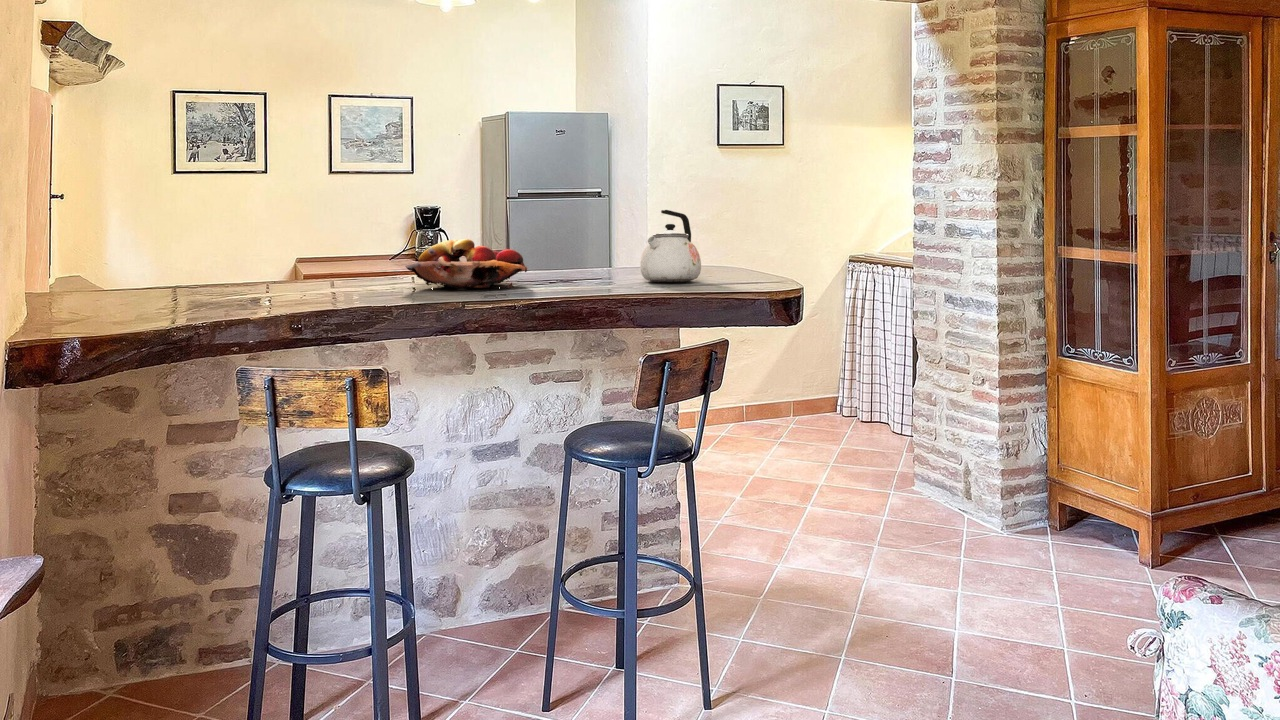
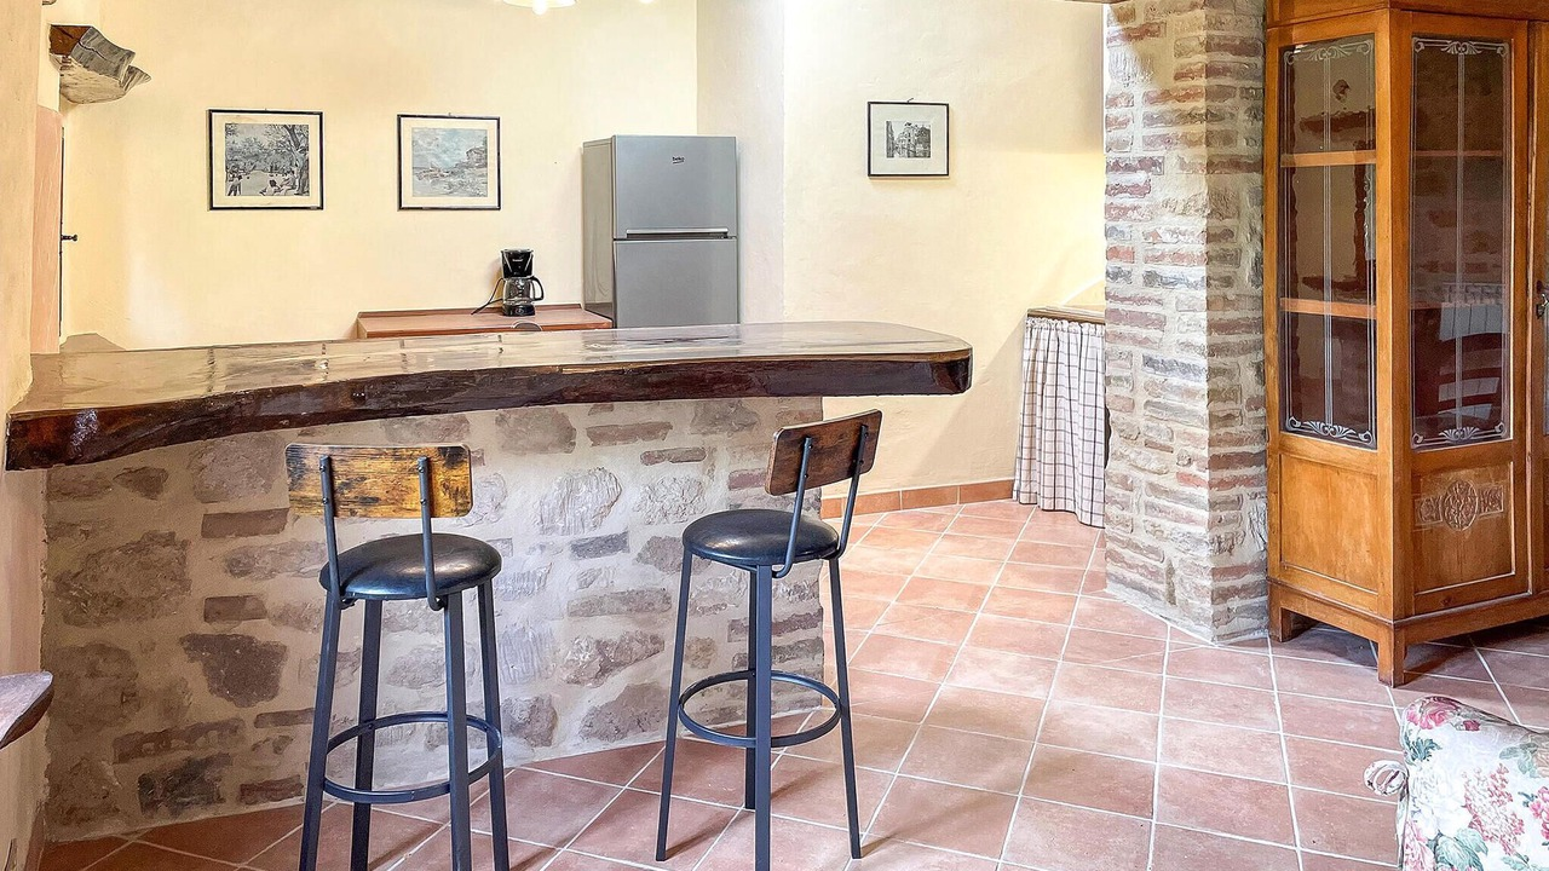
- kettle (670, 246)
- fruit basket (467, 264)
